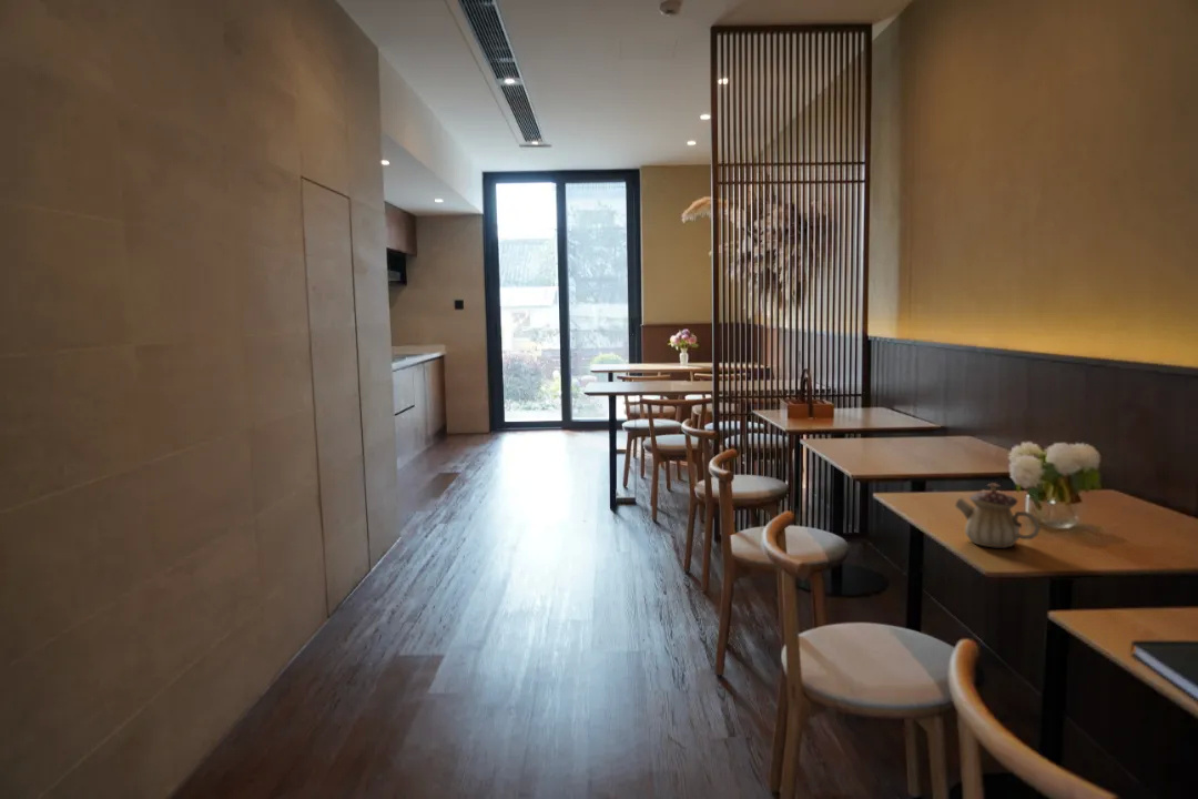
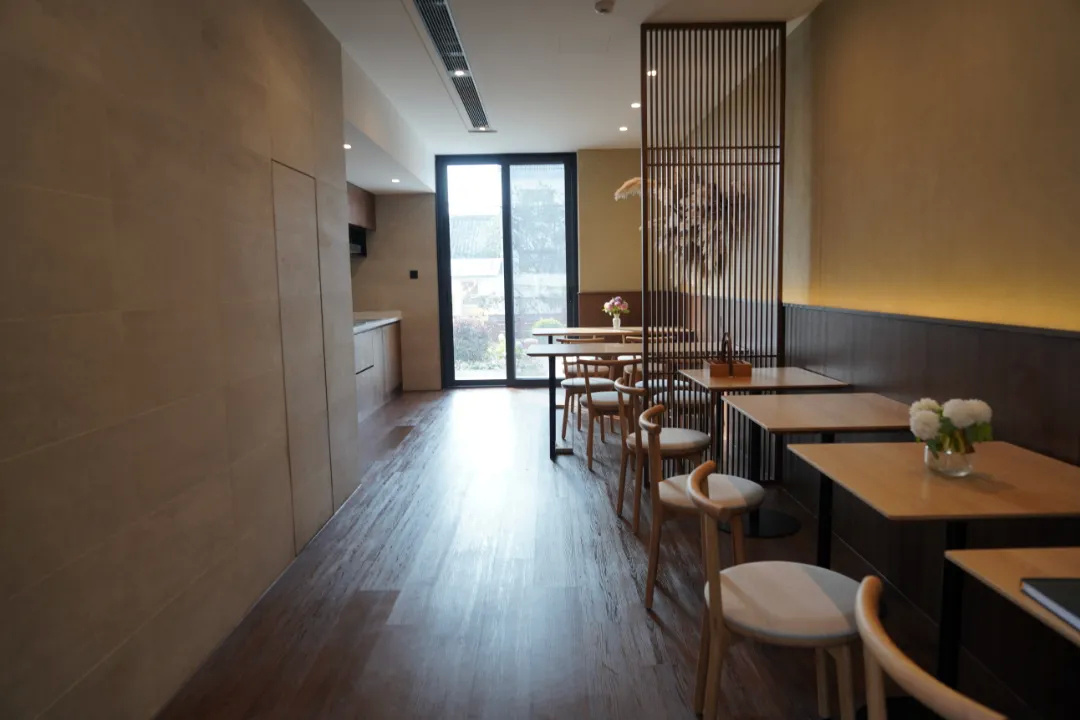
- teapot (996, 513)
